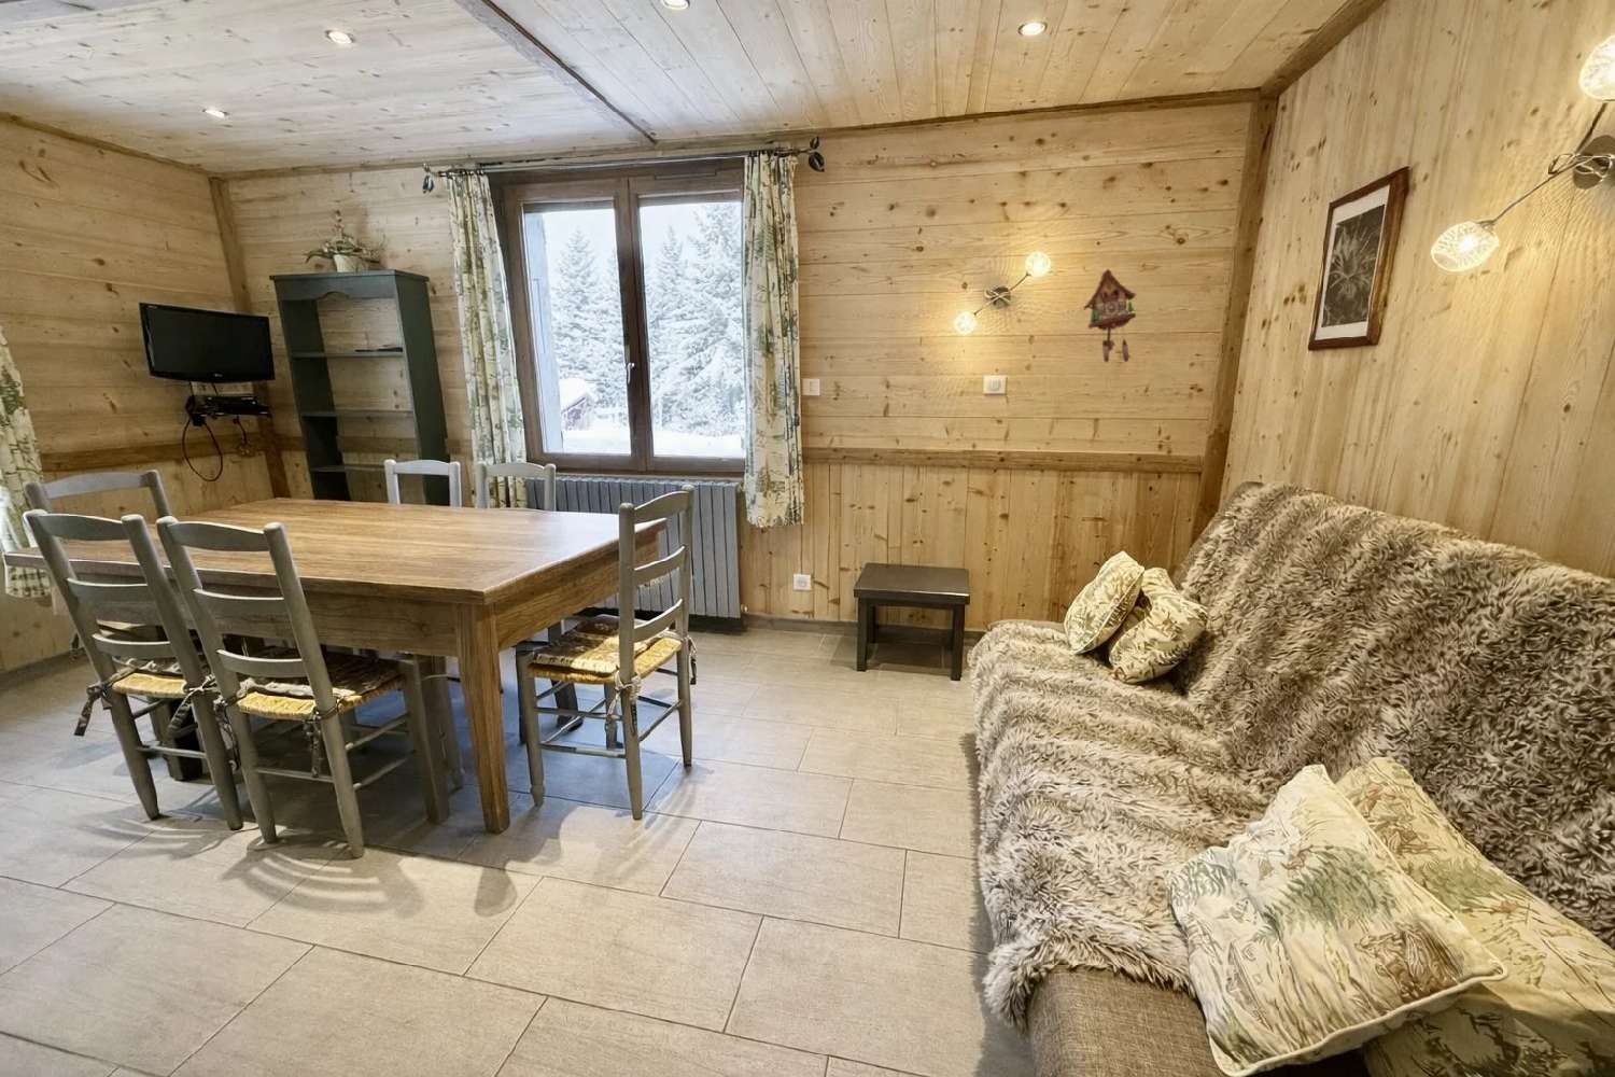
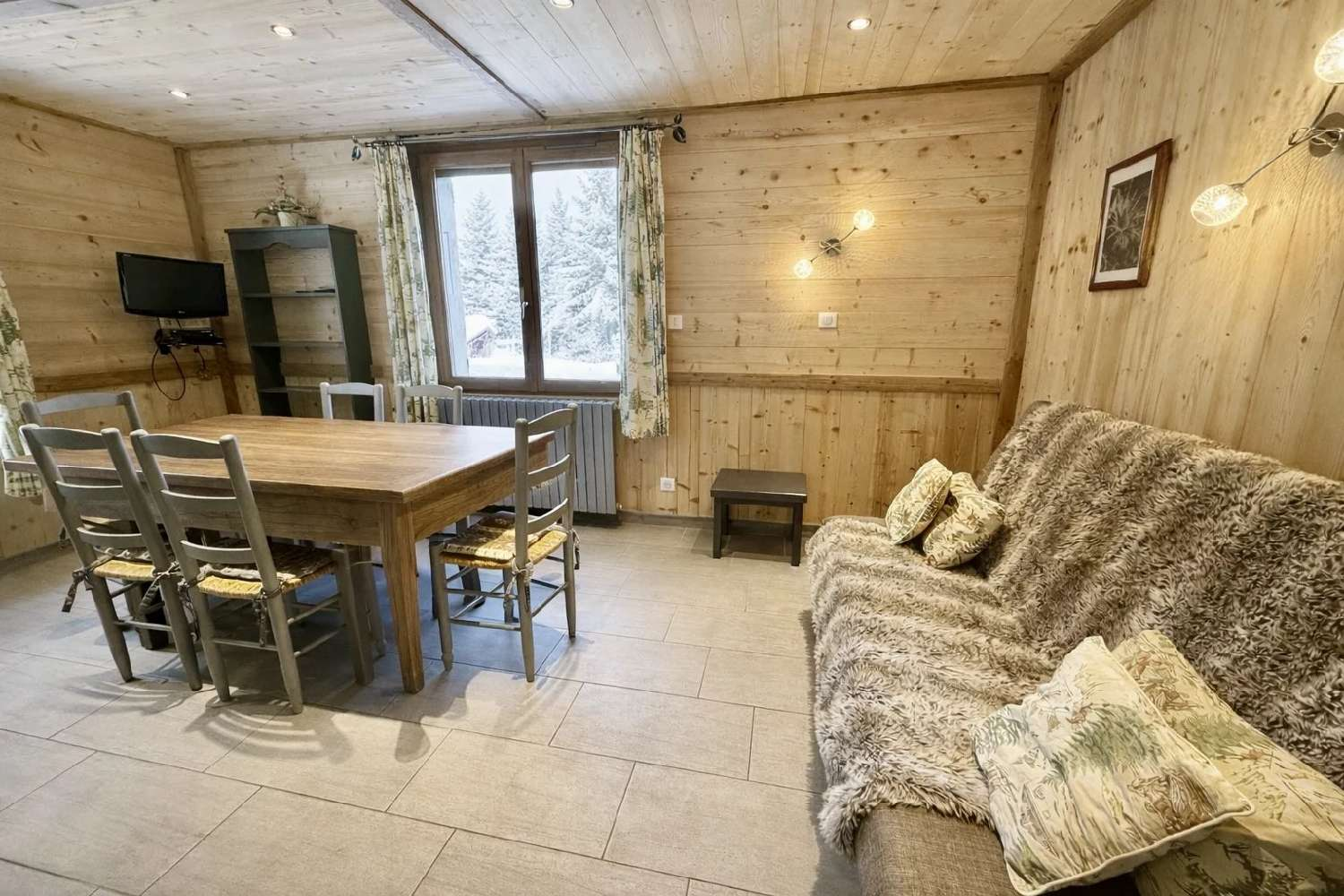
- cuckoo clock (1108, 316)
